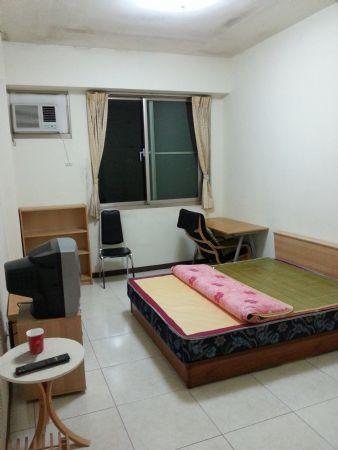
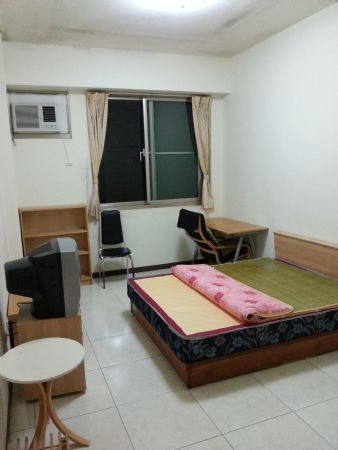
- remote control (43, 364)
- mug (36, 342)
